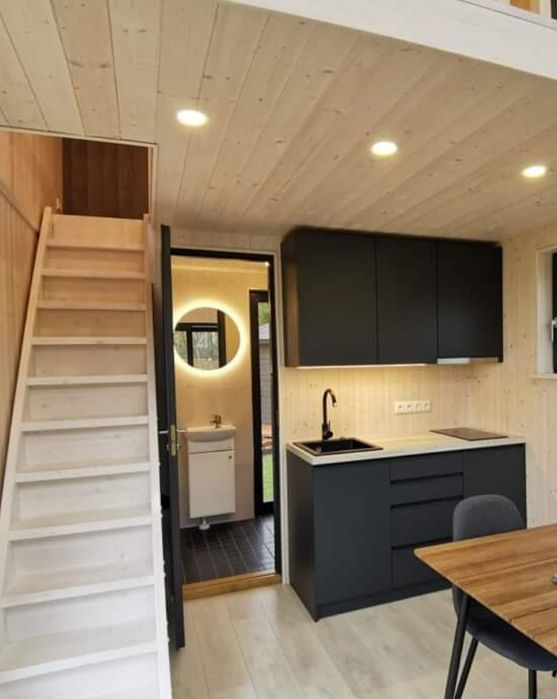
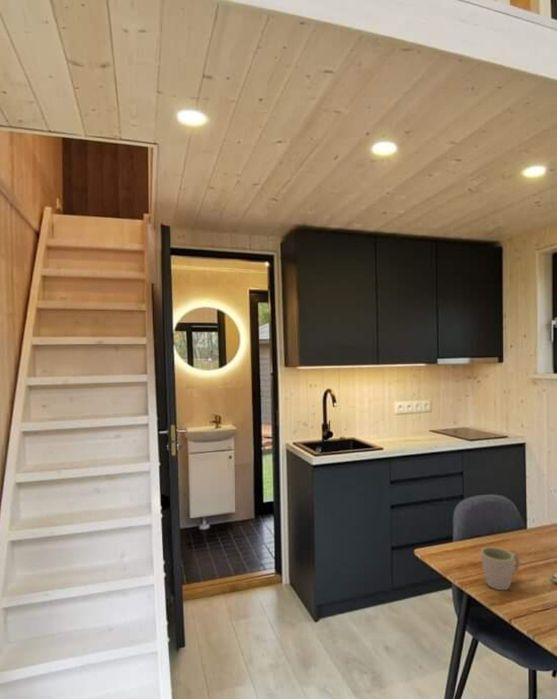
+ mug (502, 568)
